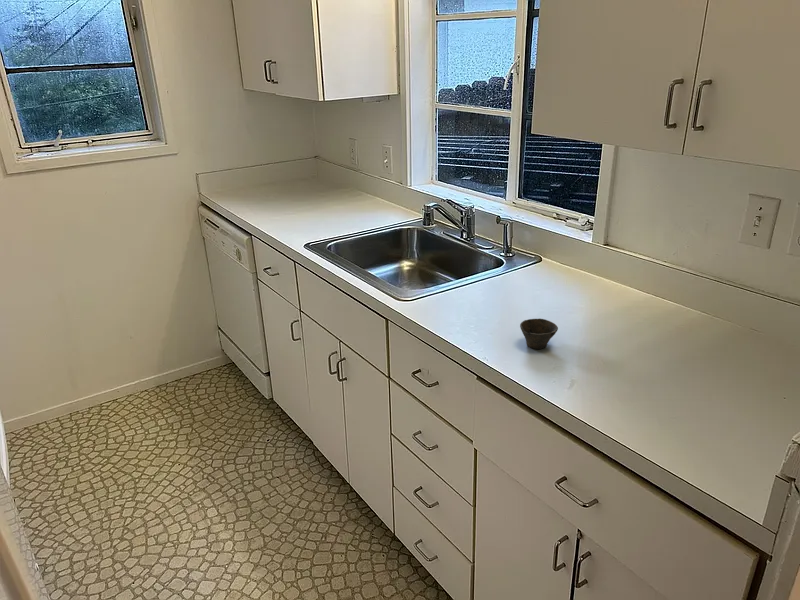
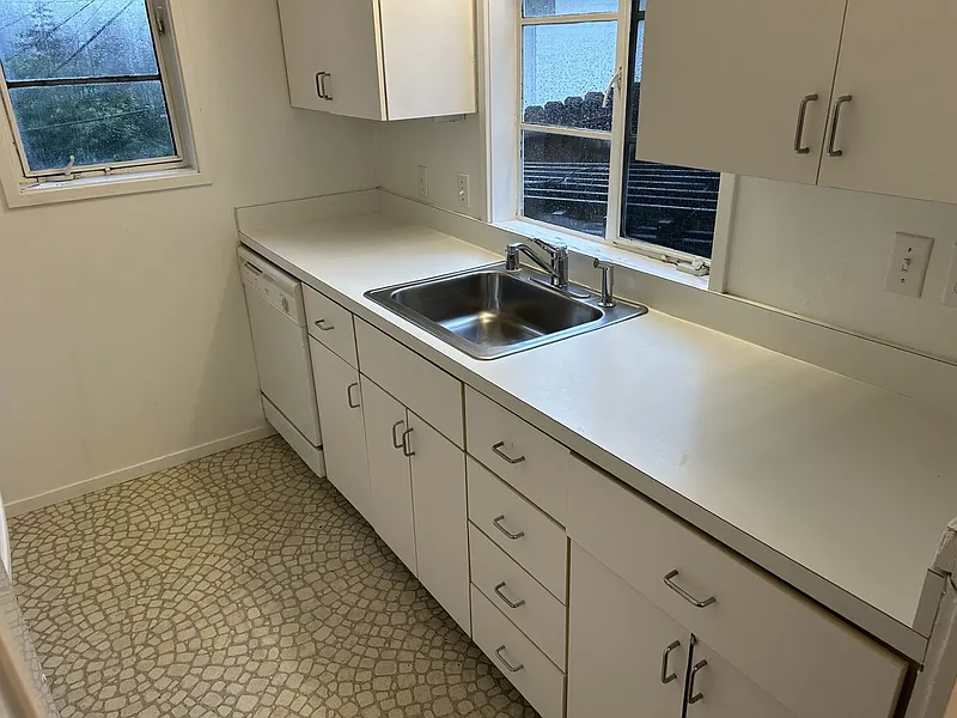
- cup (539, 334)
